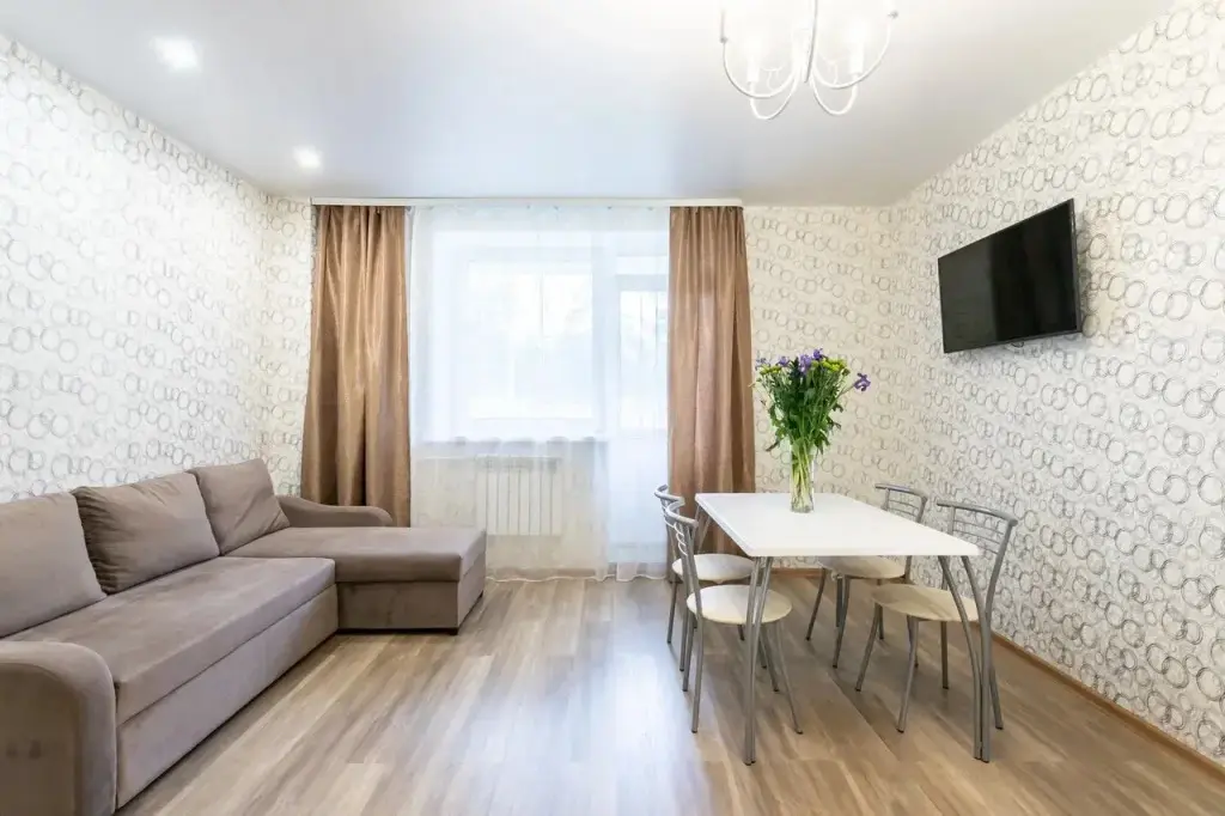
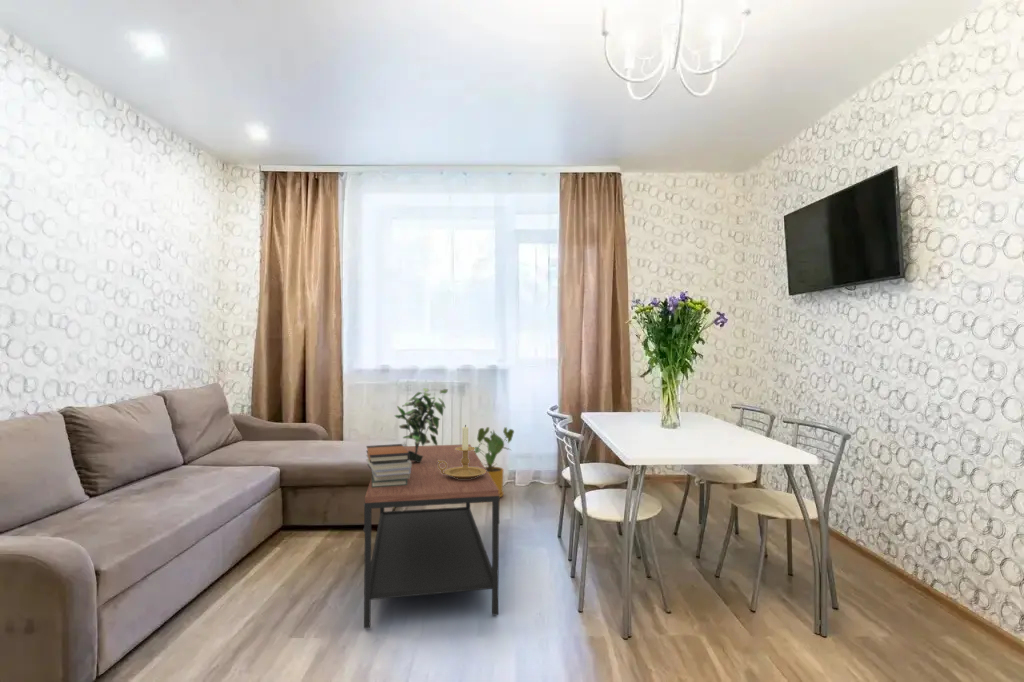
+ coffee table (428, 515)
+ house plant (489, 462)
+ book stack (387, 464)
+ candle holder (465, 450)
+ potted plant (422, 424)
